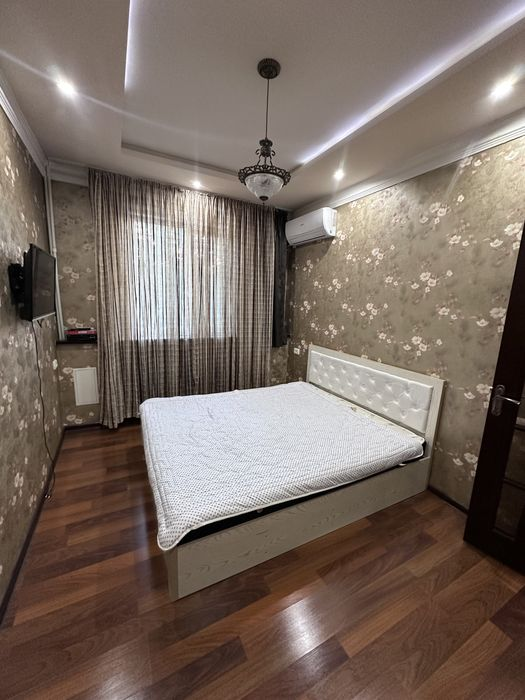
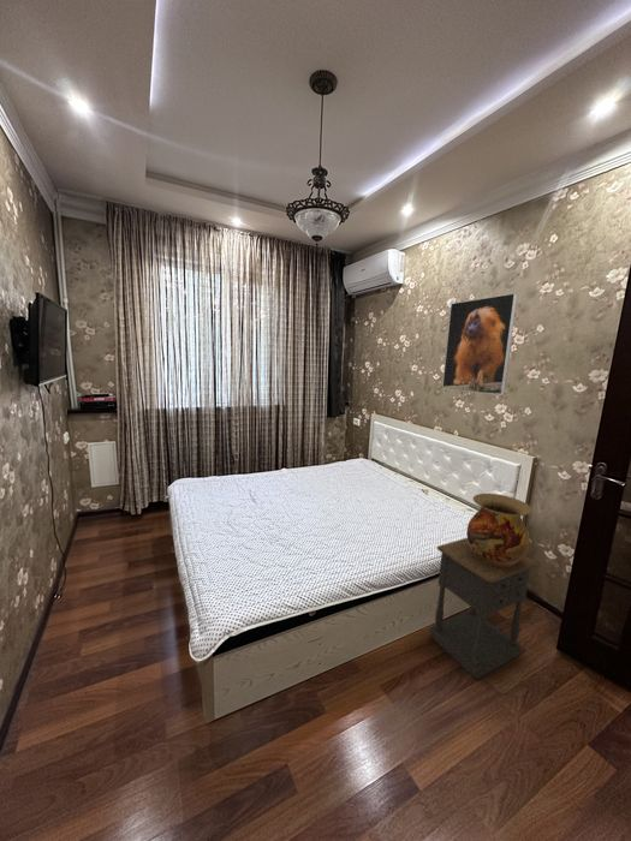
+ vase (498, 530)
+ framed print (475, 346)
+ nightstand (480, 600)
